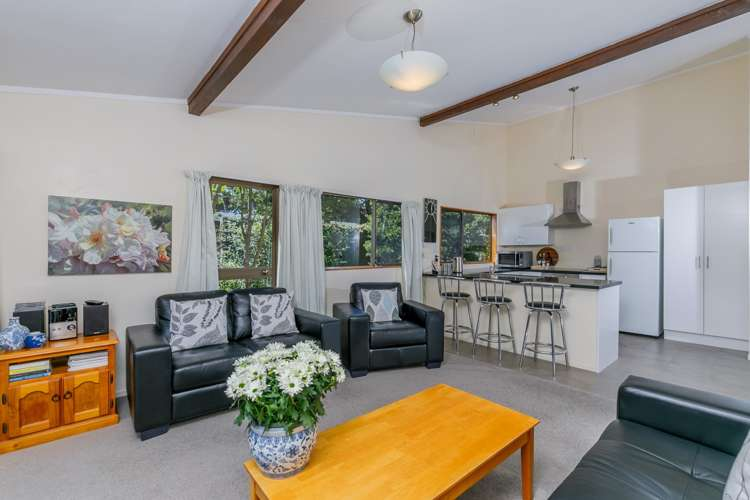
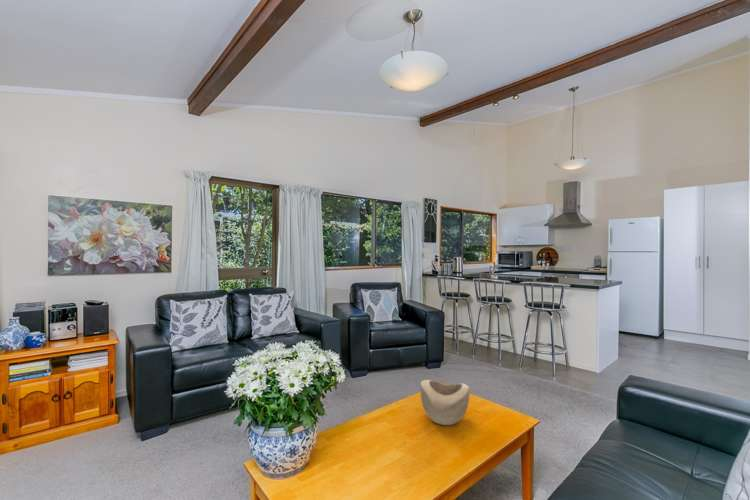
+ decorative bowl (444, 401)
